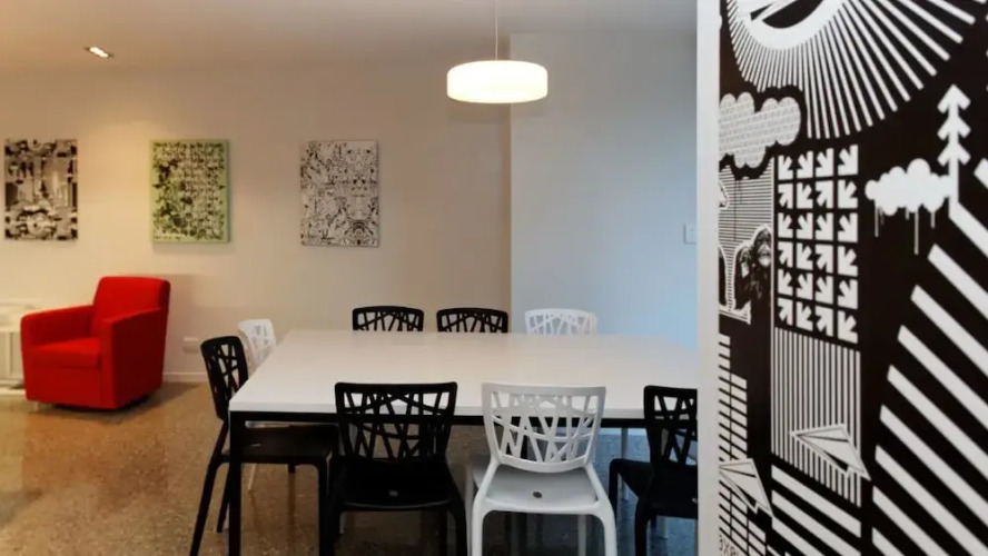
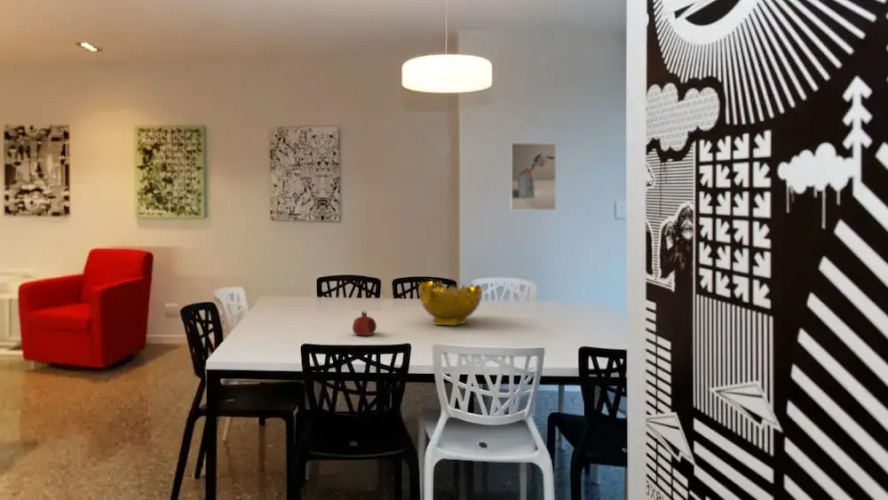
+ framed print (533, 176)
+ decorative bowl (450, 302)
+ fruit (364, 322)
